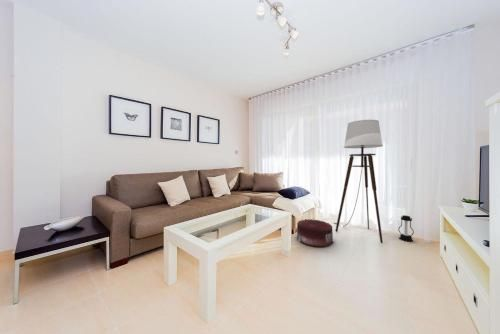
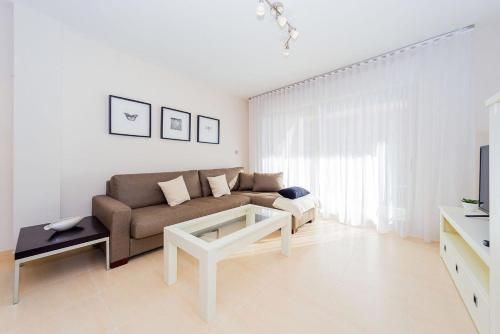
- lantern (406, 227)
- pouf (314, 230)
- floor lamp (360, 178)
